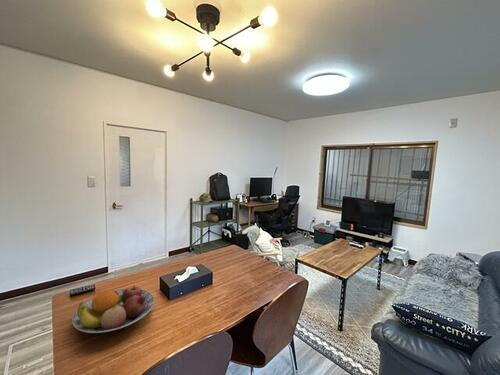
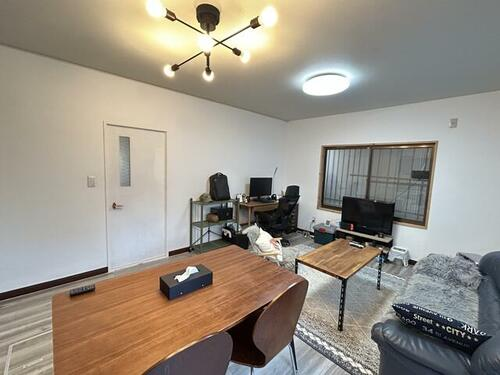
- fruit bowl (116, 304)
